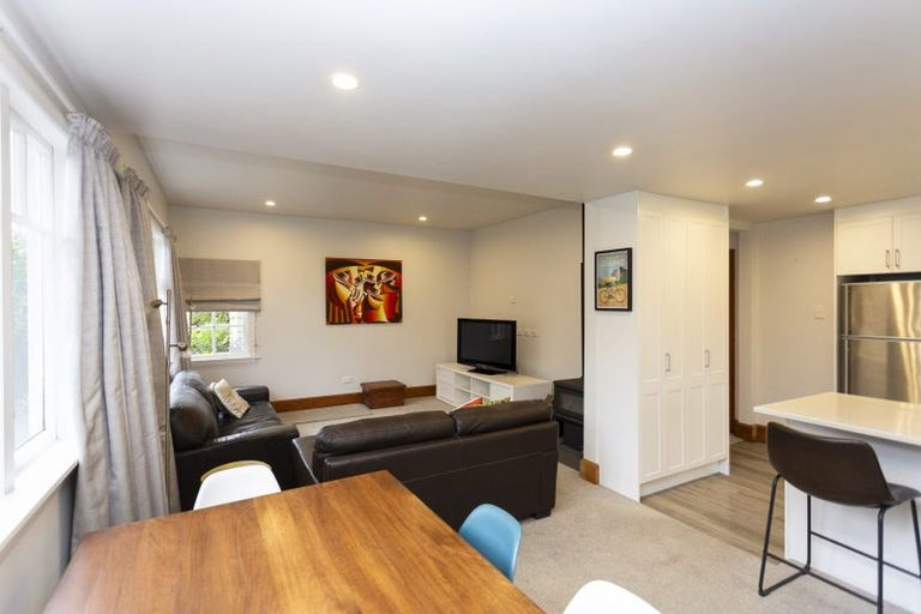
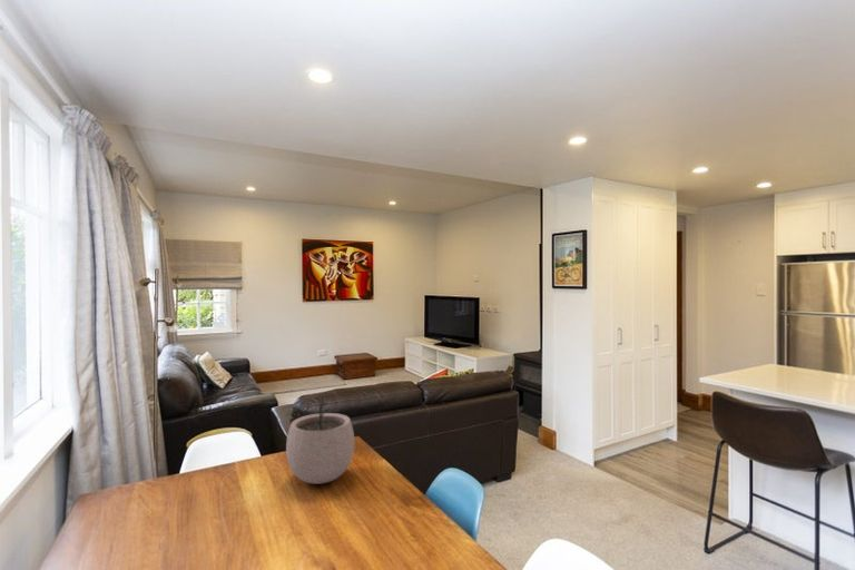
+ plant pot (321, 438)
